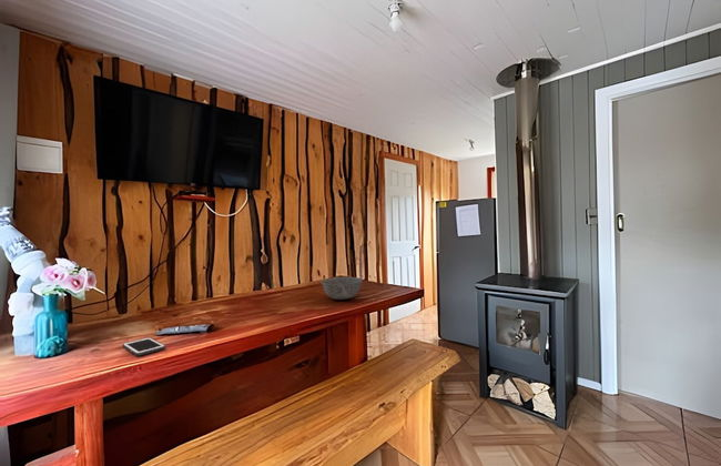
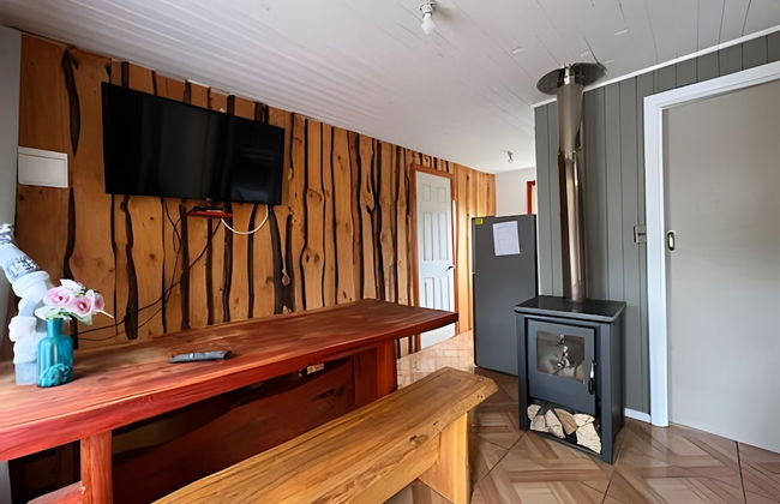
- cell phone (143, 346)
- bowl (342, 288)
